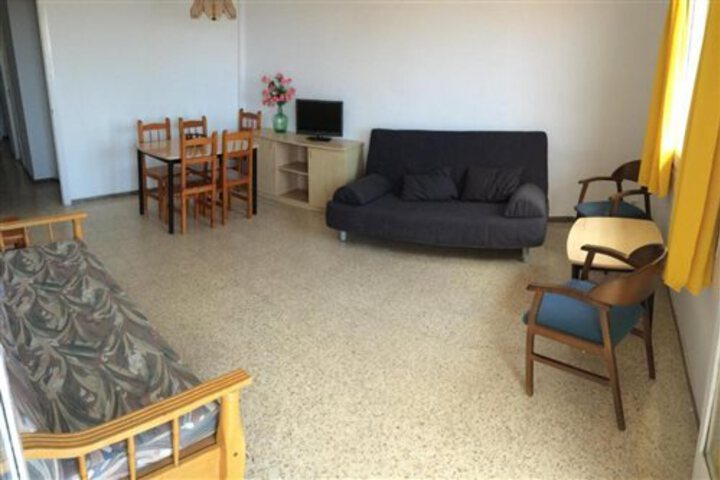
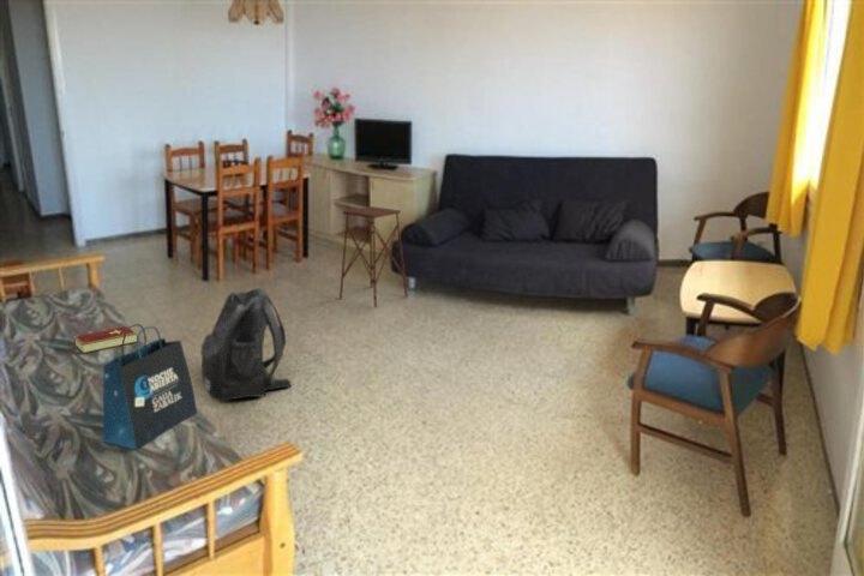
+ side table (373, 254)
+ tote bag (146, 377)
+ backpack (242, 337)
+ hardcover book (106, 338)
